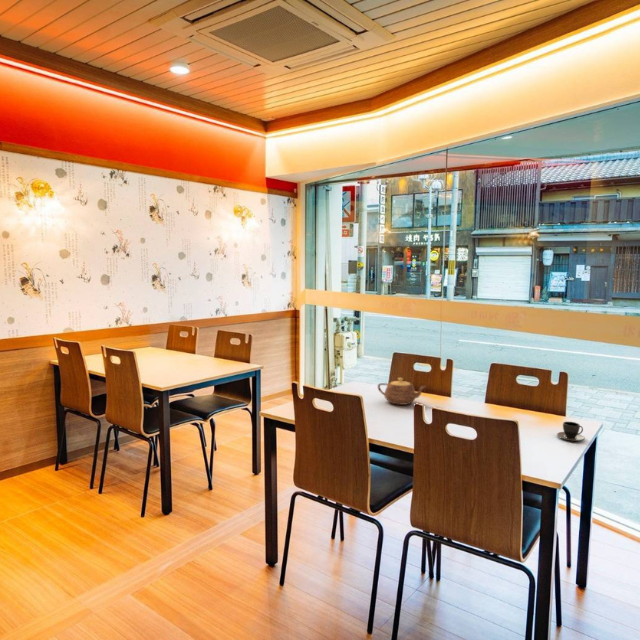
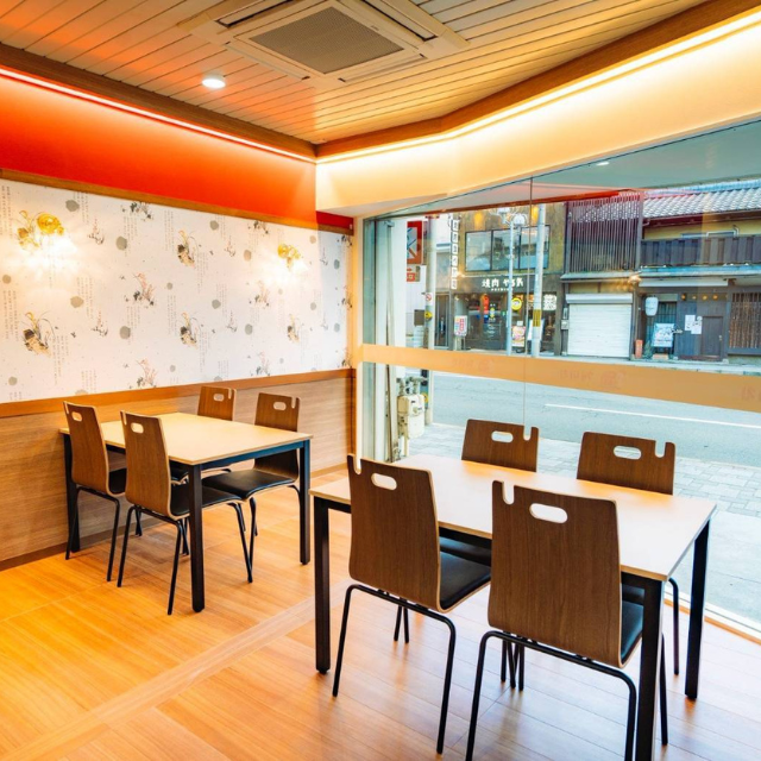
- teapot (401, 390)
- teacup (570, 430)
